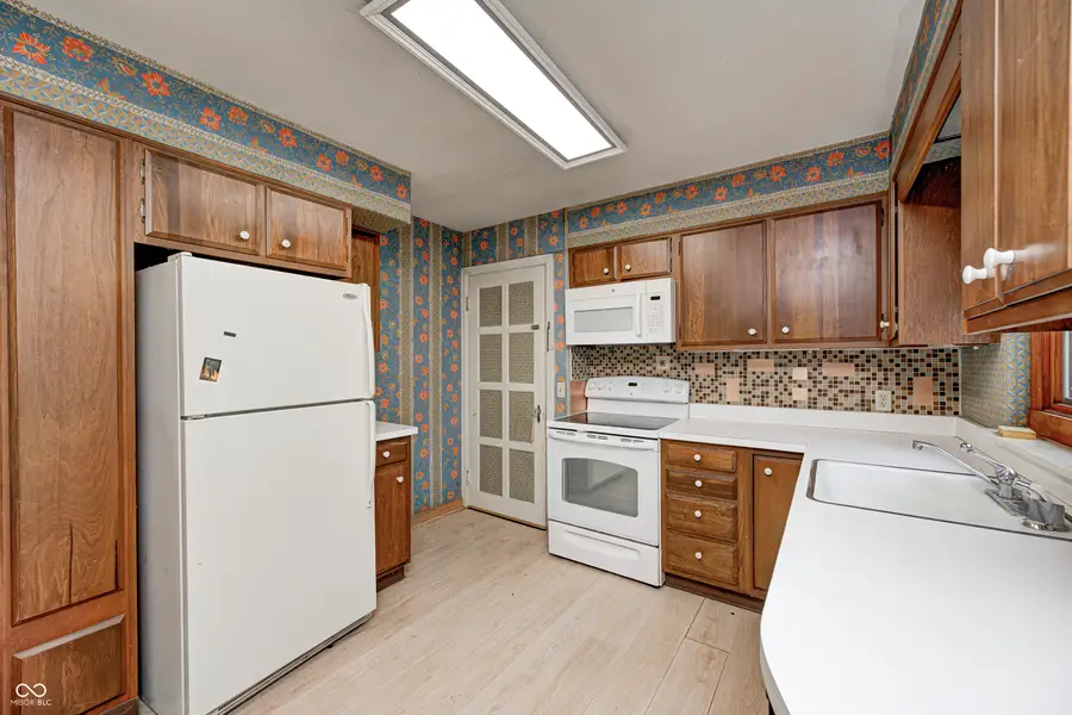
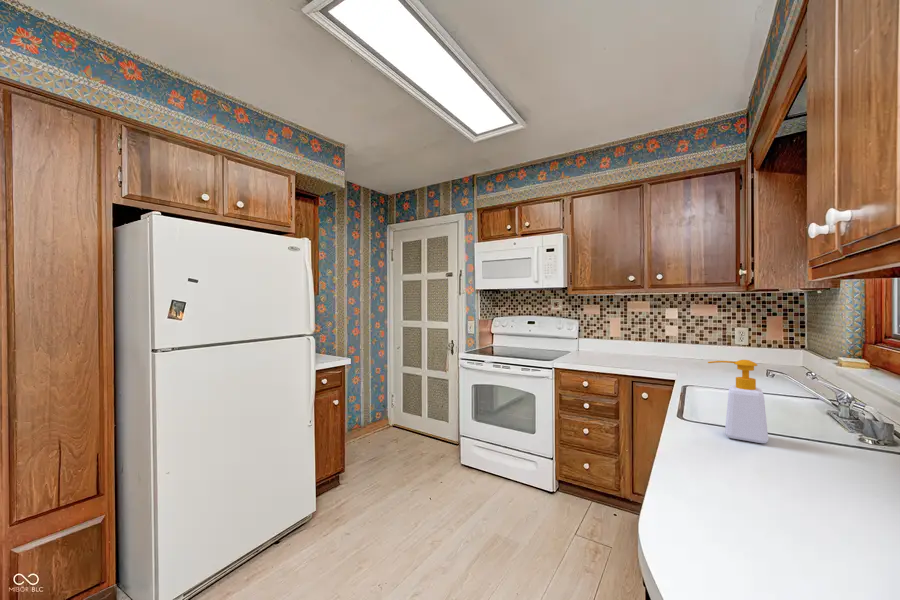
+ soap bottle (736, 397)
